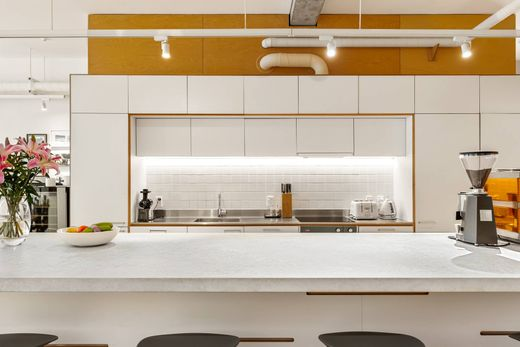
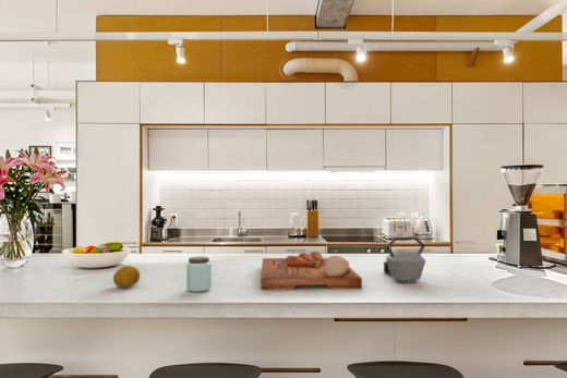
+ cutting board (305, 265)
+ fruit (126, 276)
+ kettle (398, 256)
+ peanut butter (198, 273)
